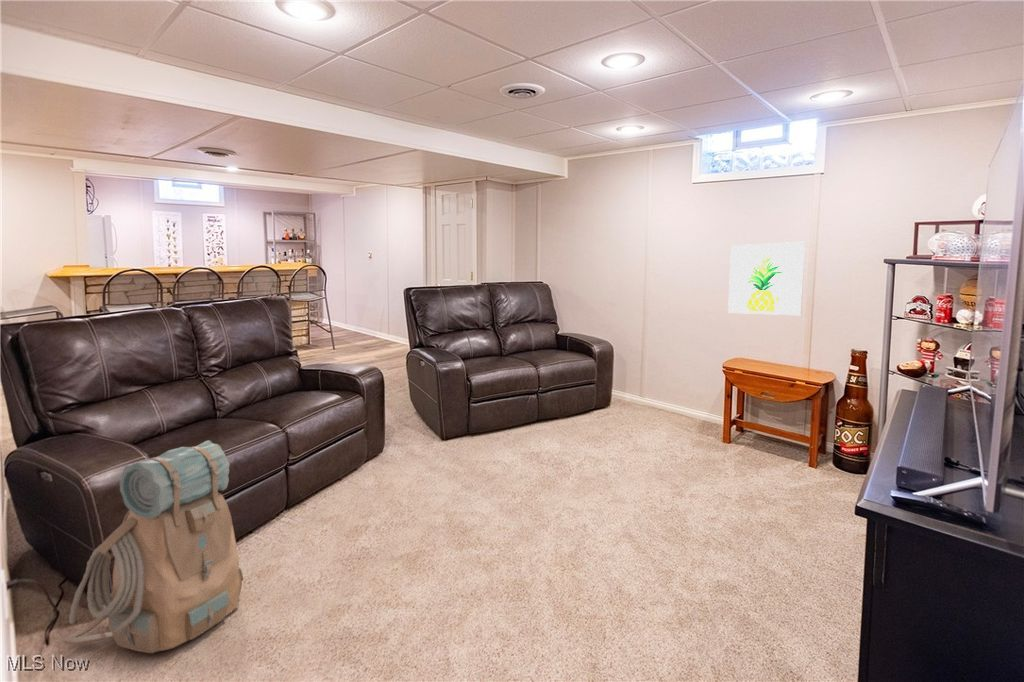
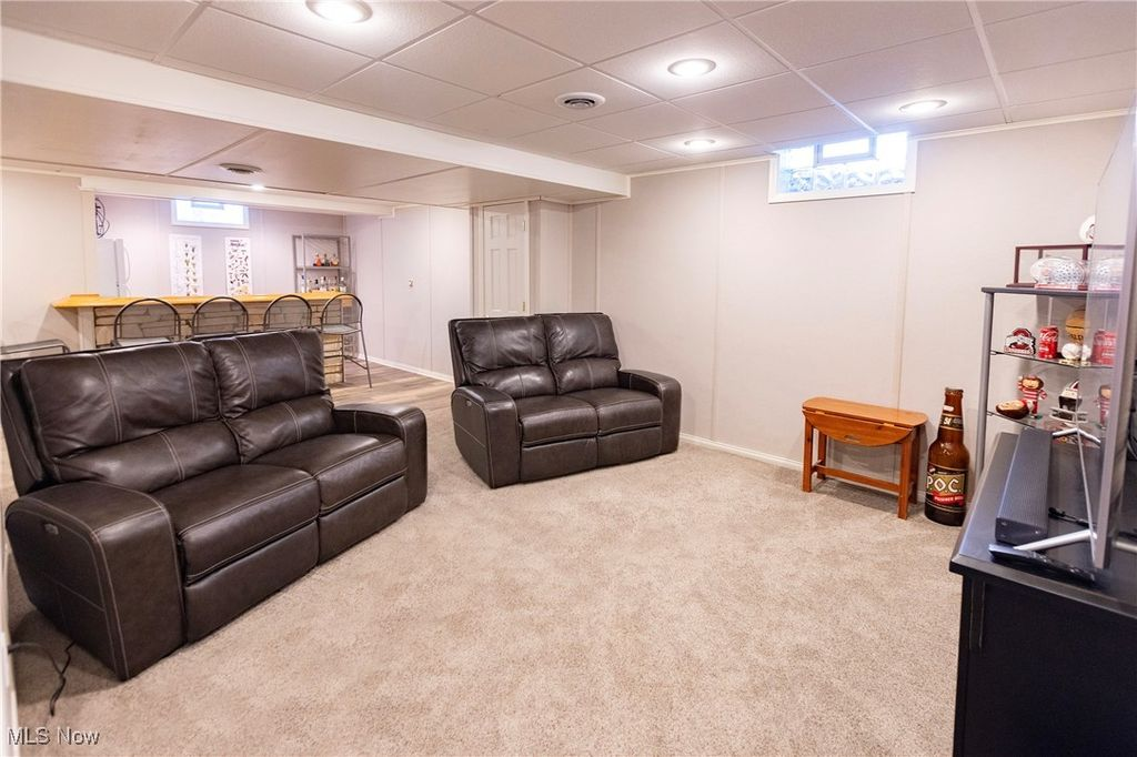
- wall art (765, 279)
- backpack (167, 535)
